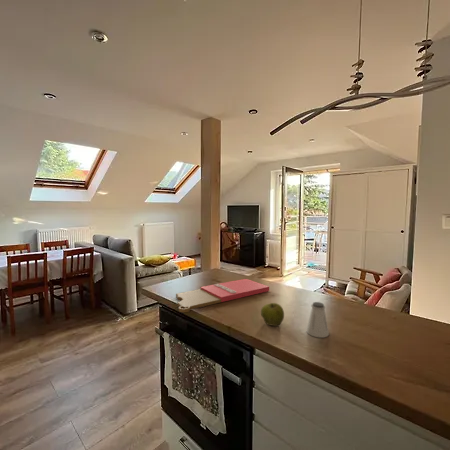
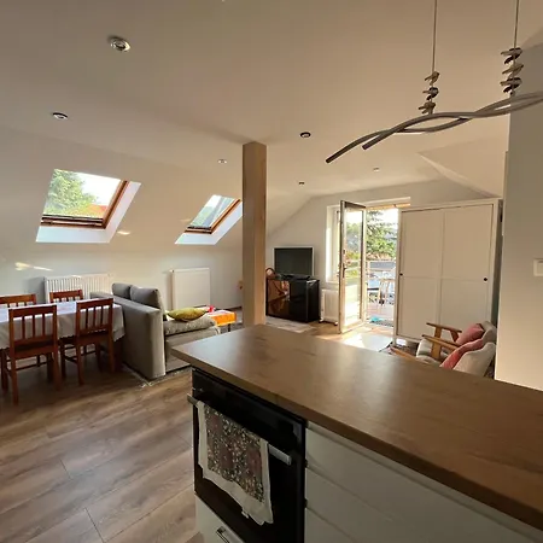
- cutting board (219, 292)
- apple (272, 313)
- saltshaker (317, 318)
